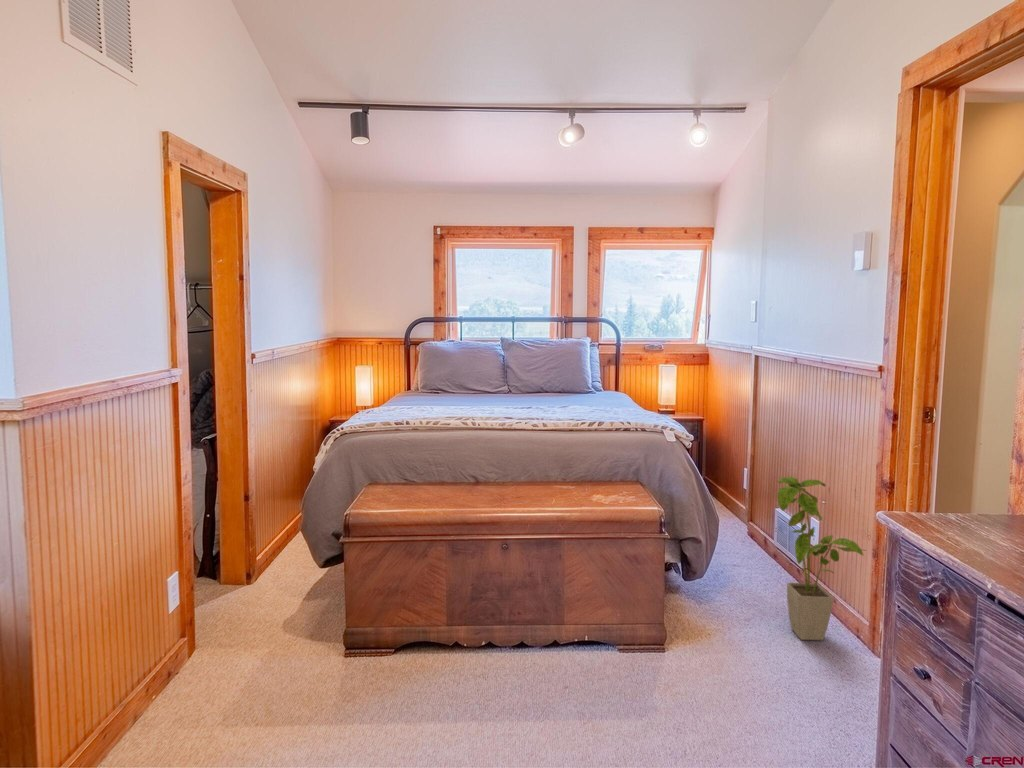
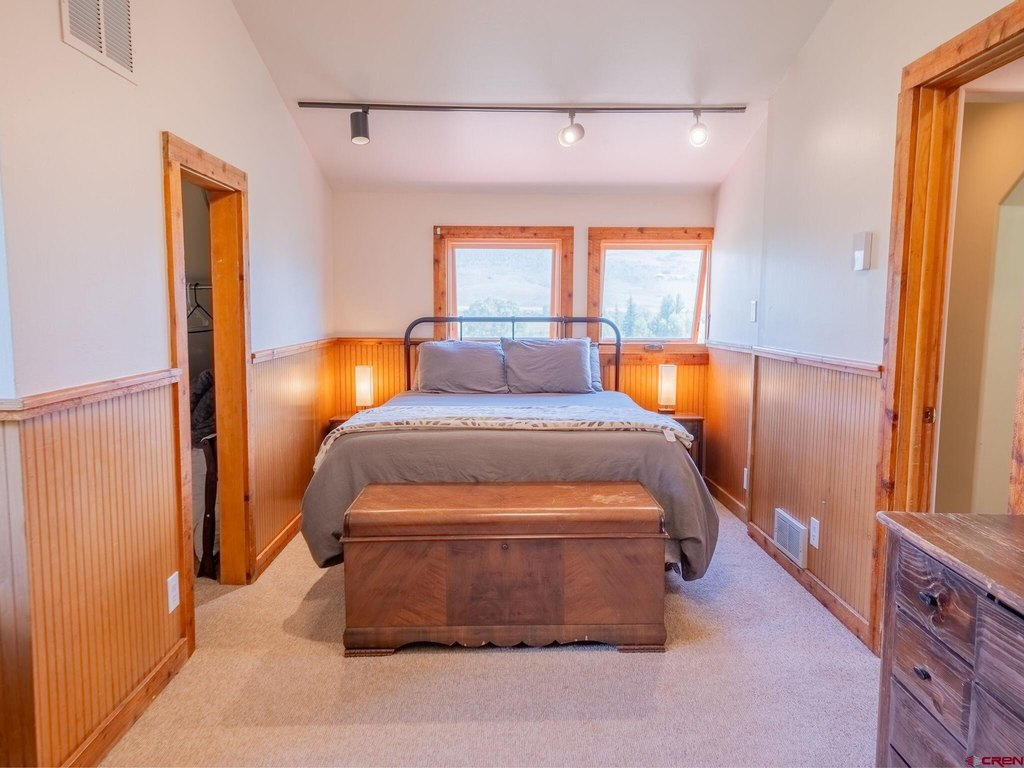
- house plant (809, 561)
